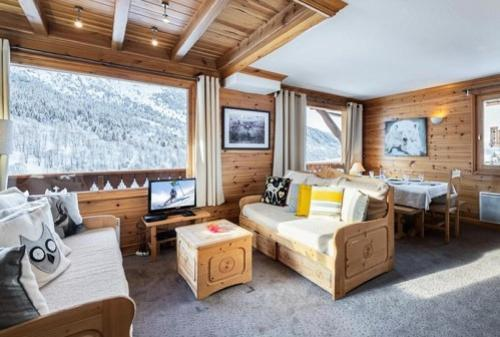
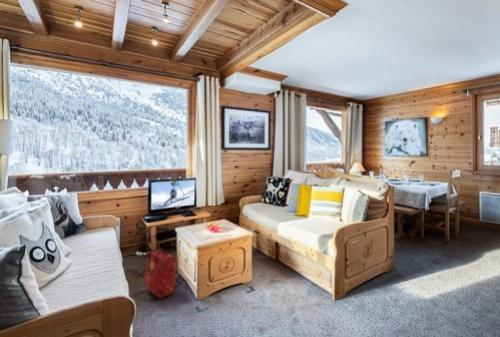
+ backpack (162, 268)
